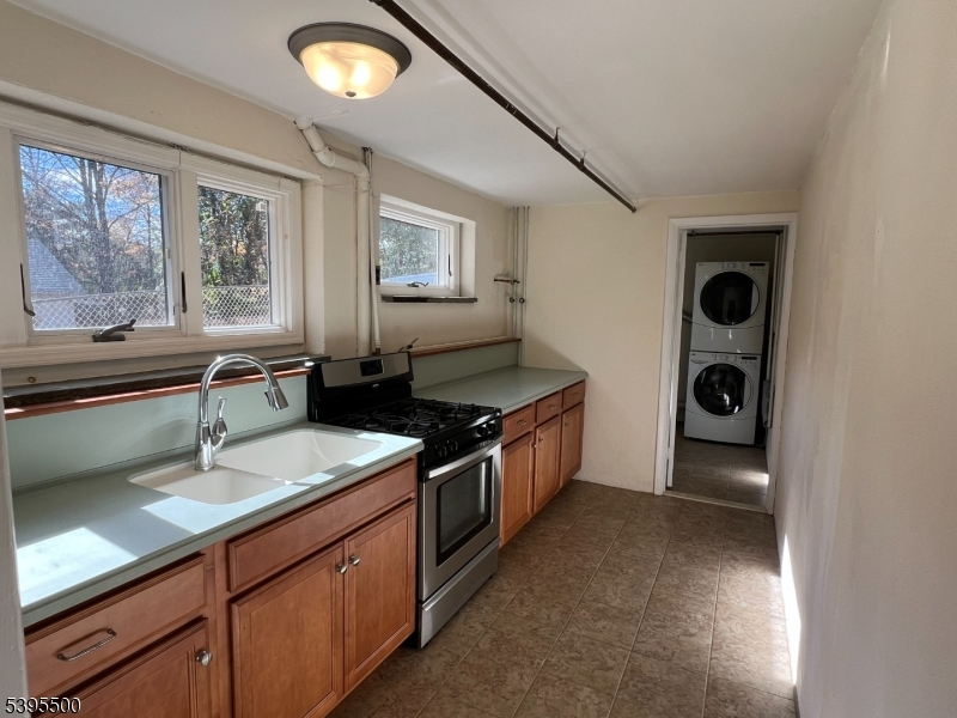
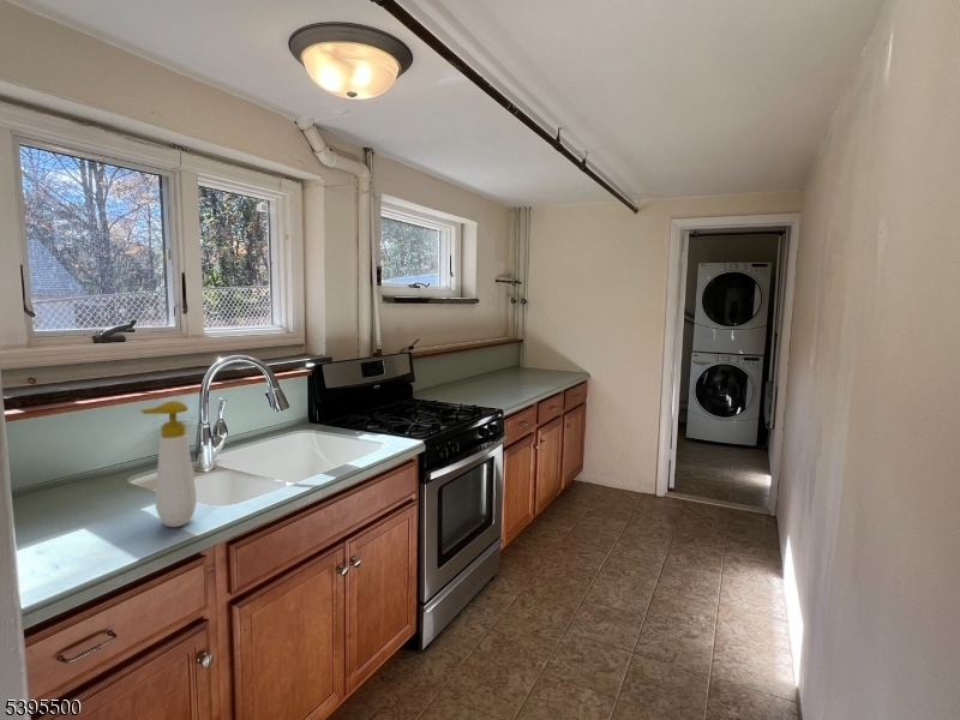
+ soap bottle (169, 462)
